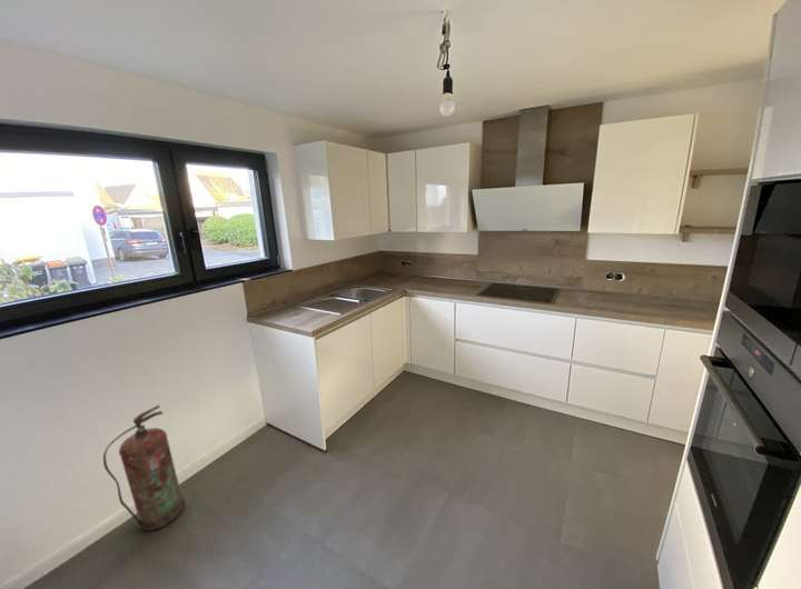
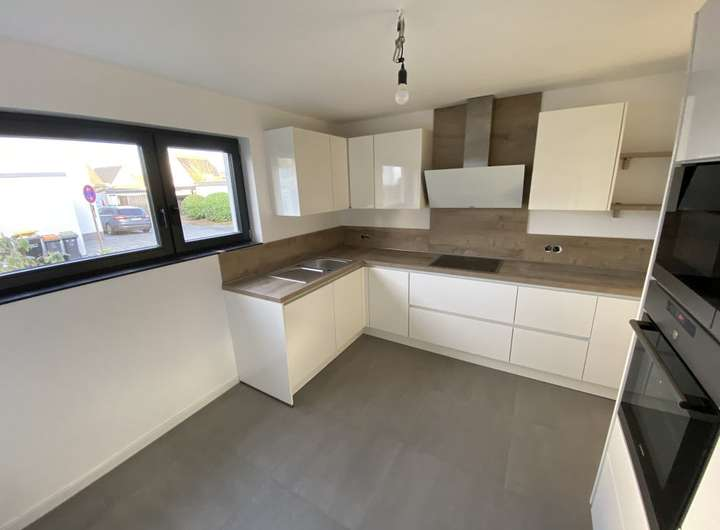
- fire extinguisher (144, 470)
